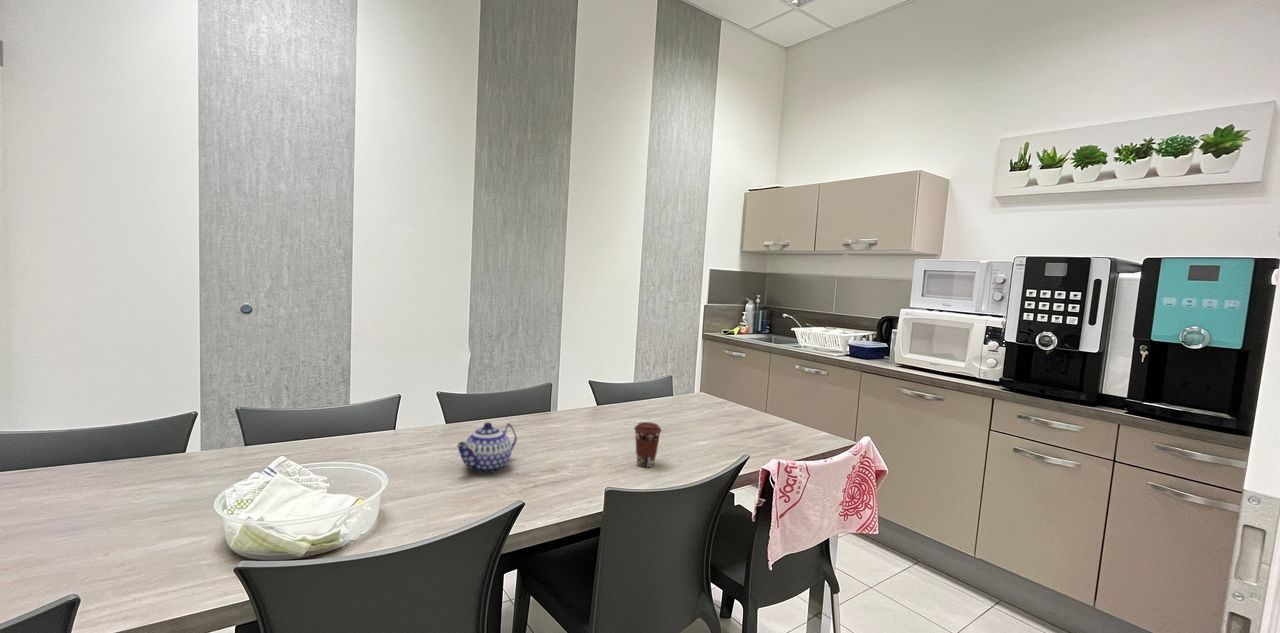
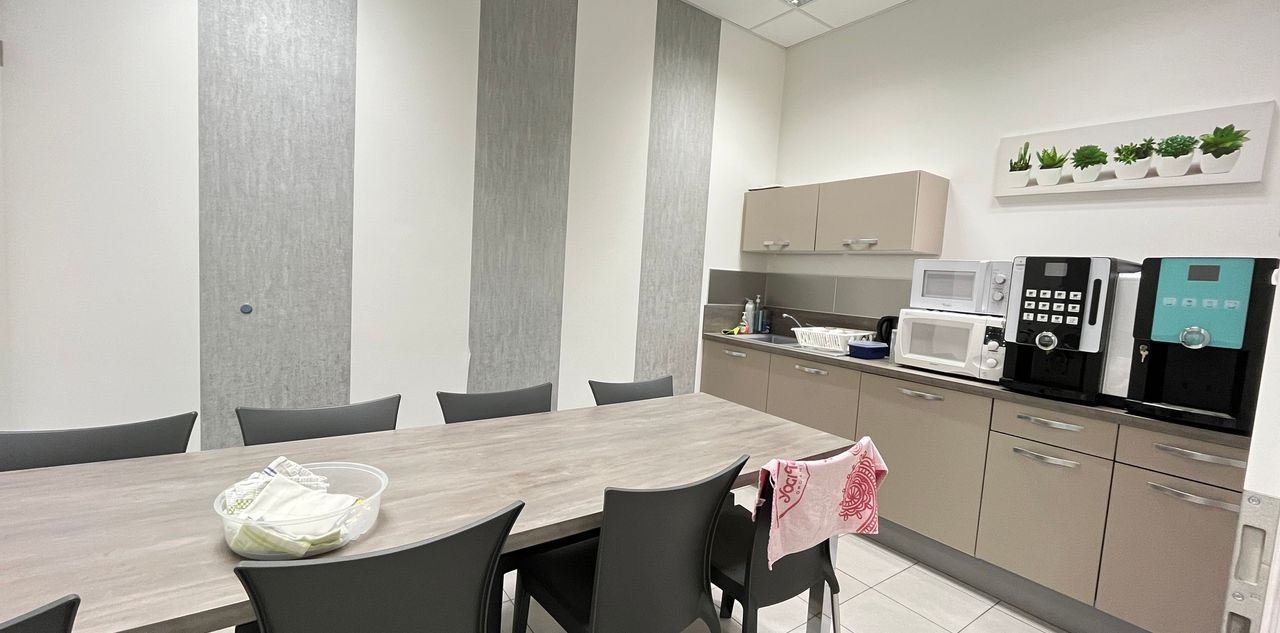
- teapot (488, 444)
- coffee cup (646, 444)
